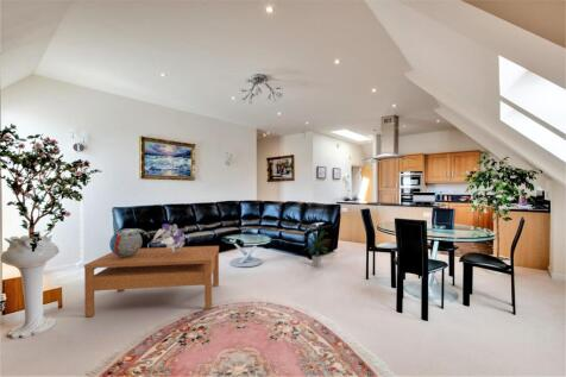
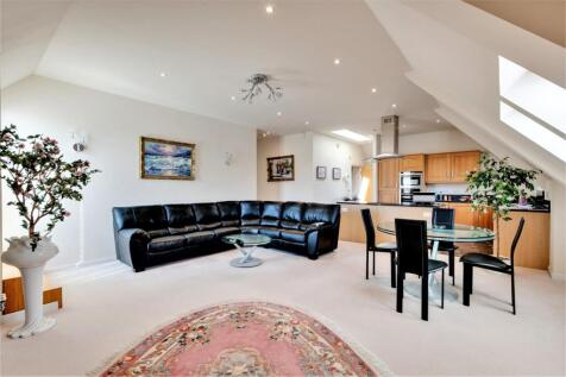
- decorative sphere (126, 241)
- coffee table (161, 276)
- indoor plant (317, 246)
- bouquet (168, 239)
